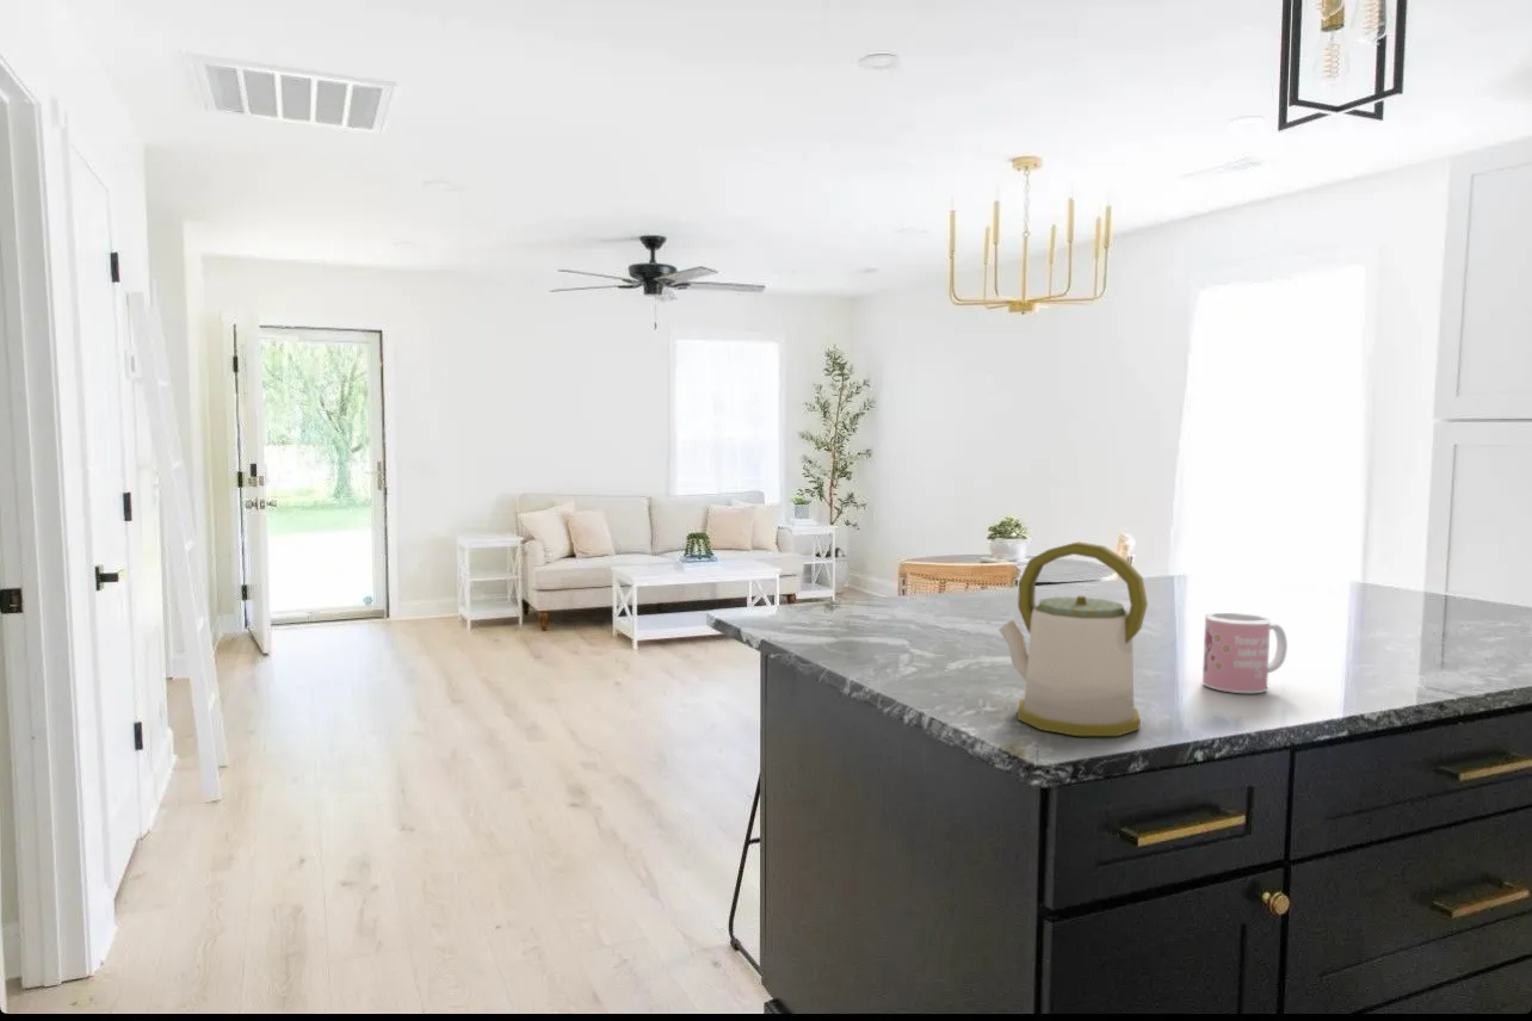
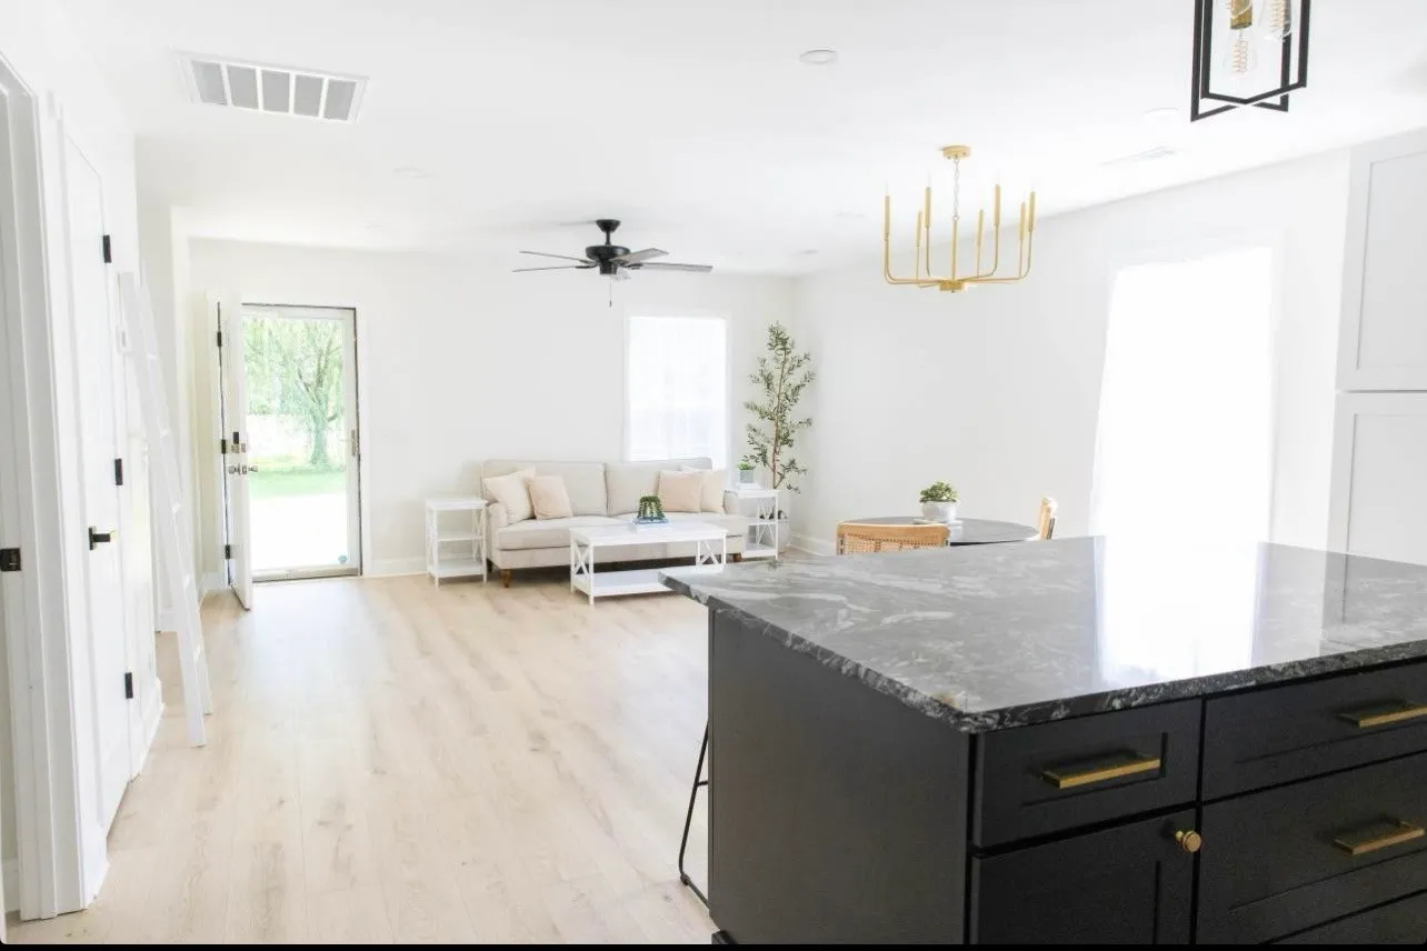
- mug (1243, 650)
- kettle (1068, 630)
